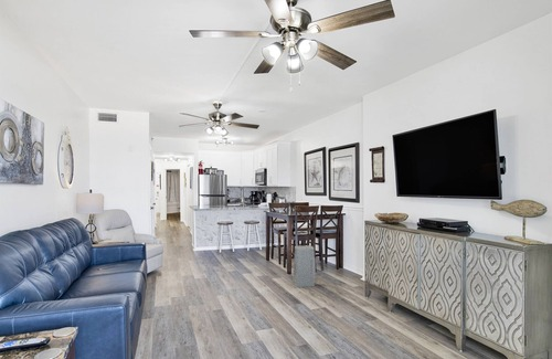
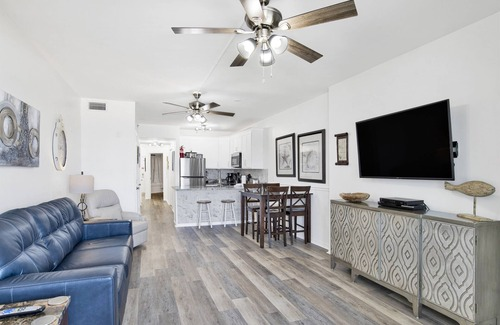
- air purifier (304, 265)
